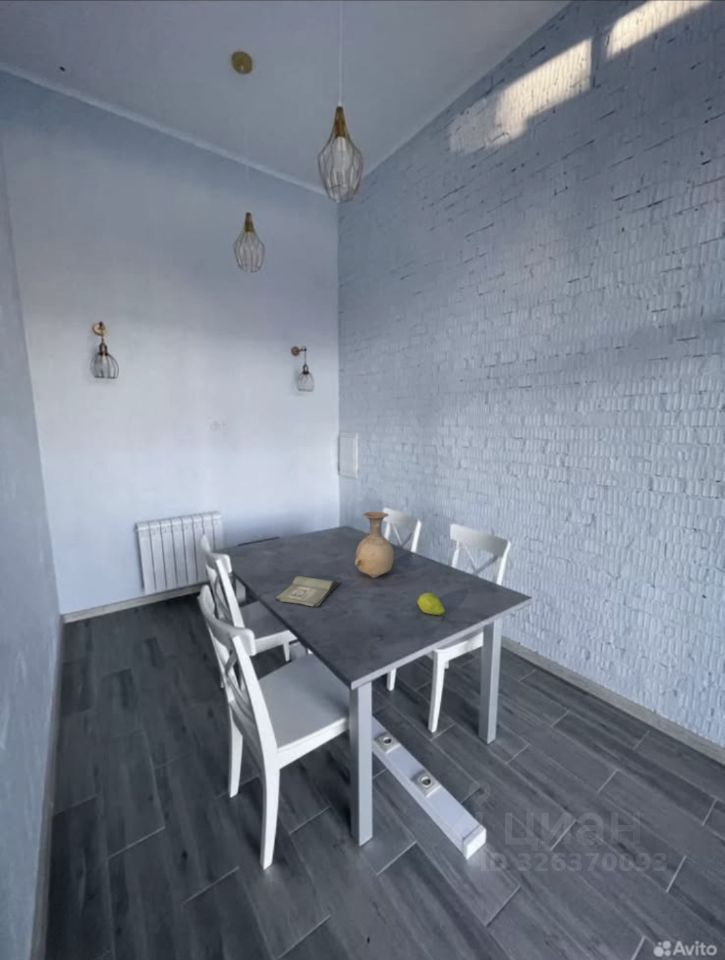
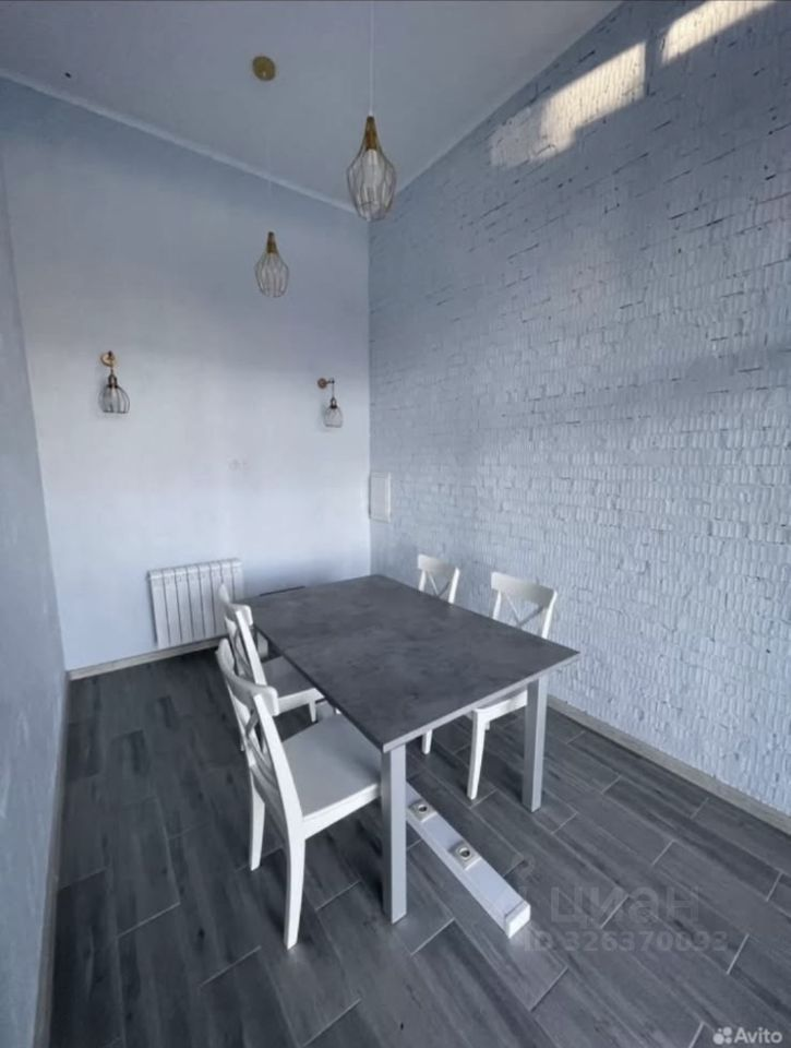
- vase (374, 546)
- fruit (432, 604)
- hardback book (309, 587)
